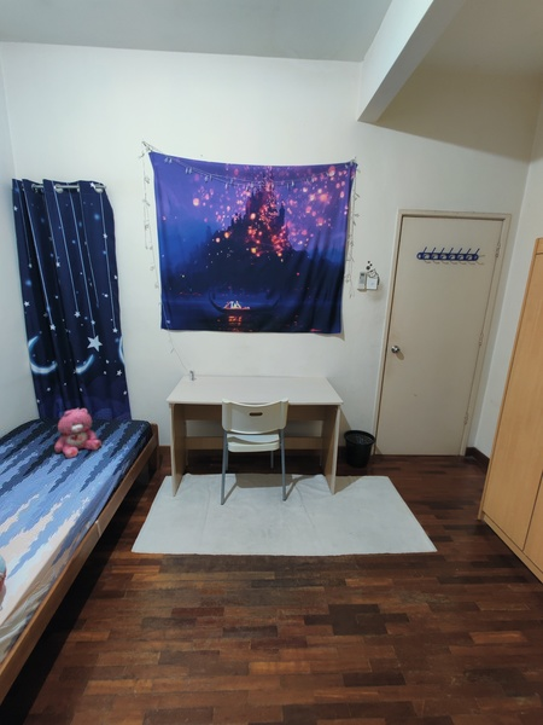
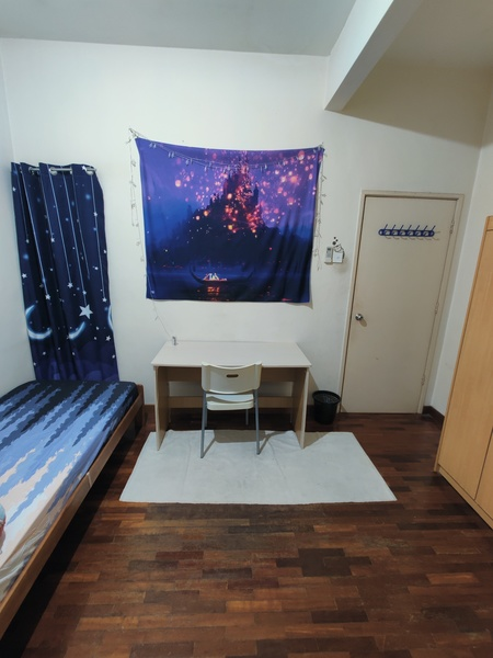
- teddy bear (76, 429)
